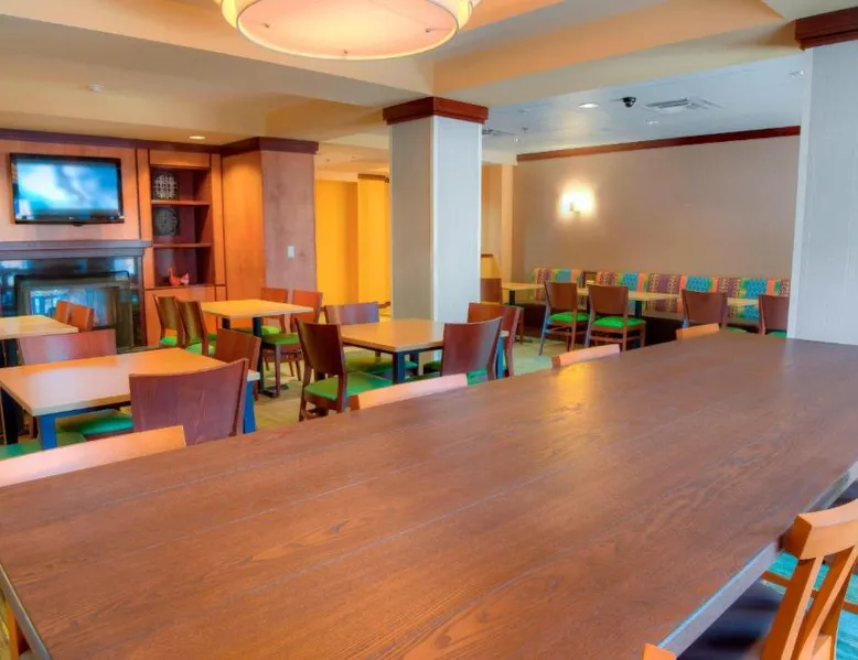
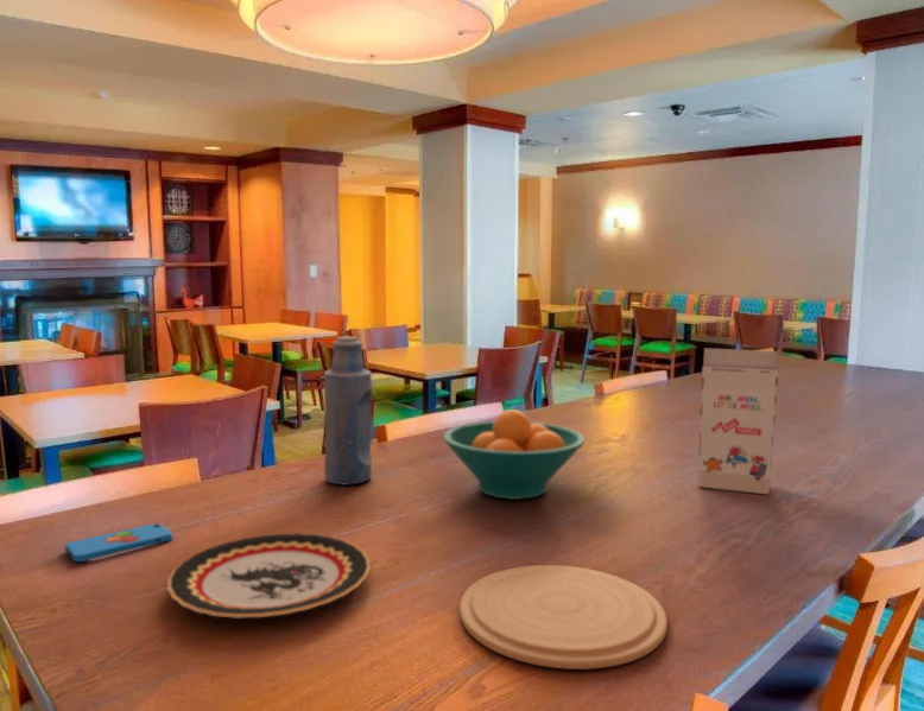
+ plate (561, 608)
+ smartphone (120, 541)
+ bottle (347, 408)
+ plate (272, 576)
+ fruit bowl (513, 450)
+ gift box (736, 418)
